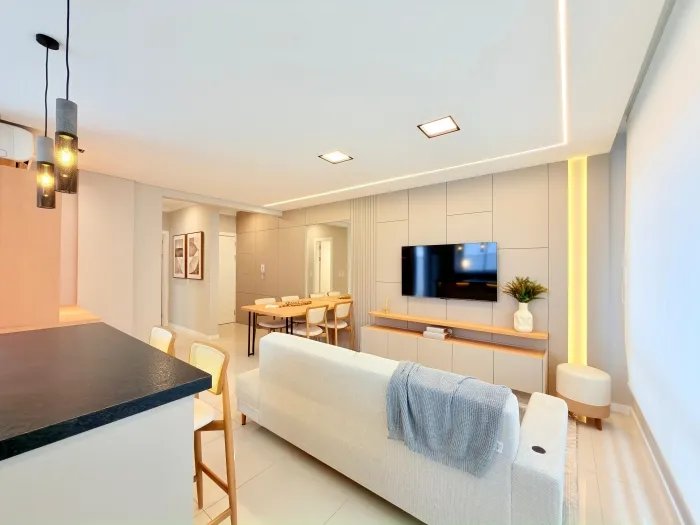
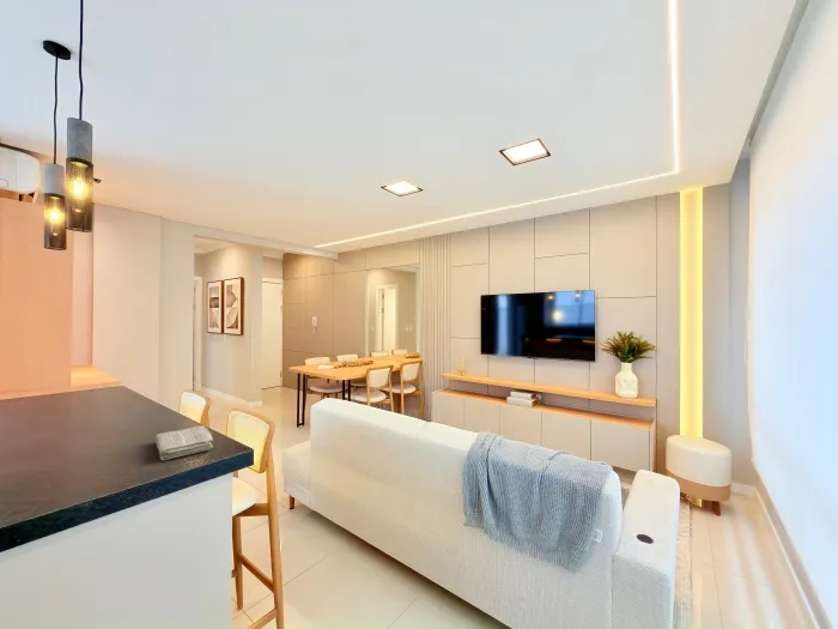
+ washcloth (183, 440)
